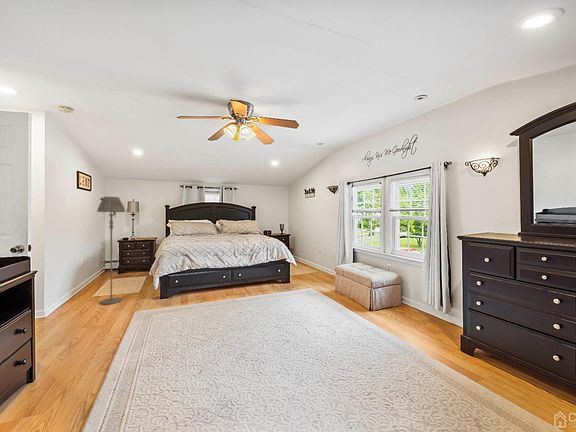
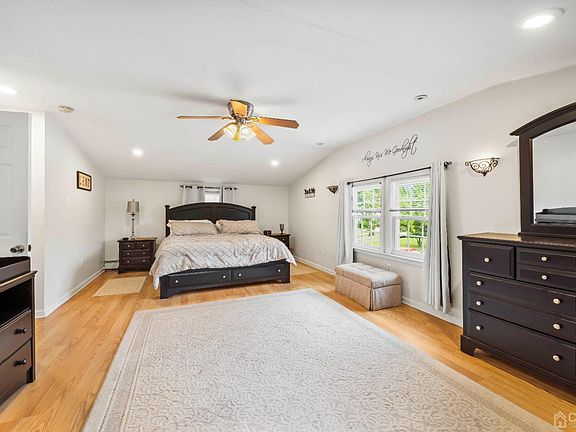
- floor lamp (111, 249)
